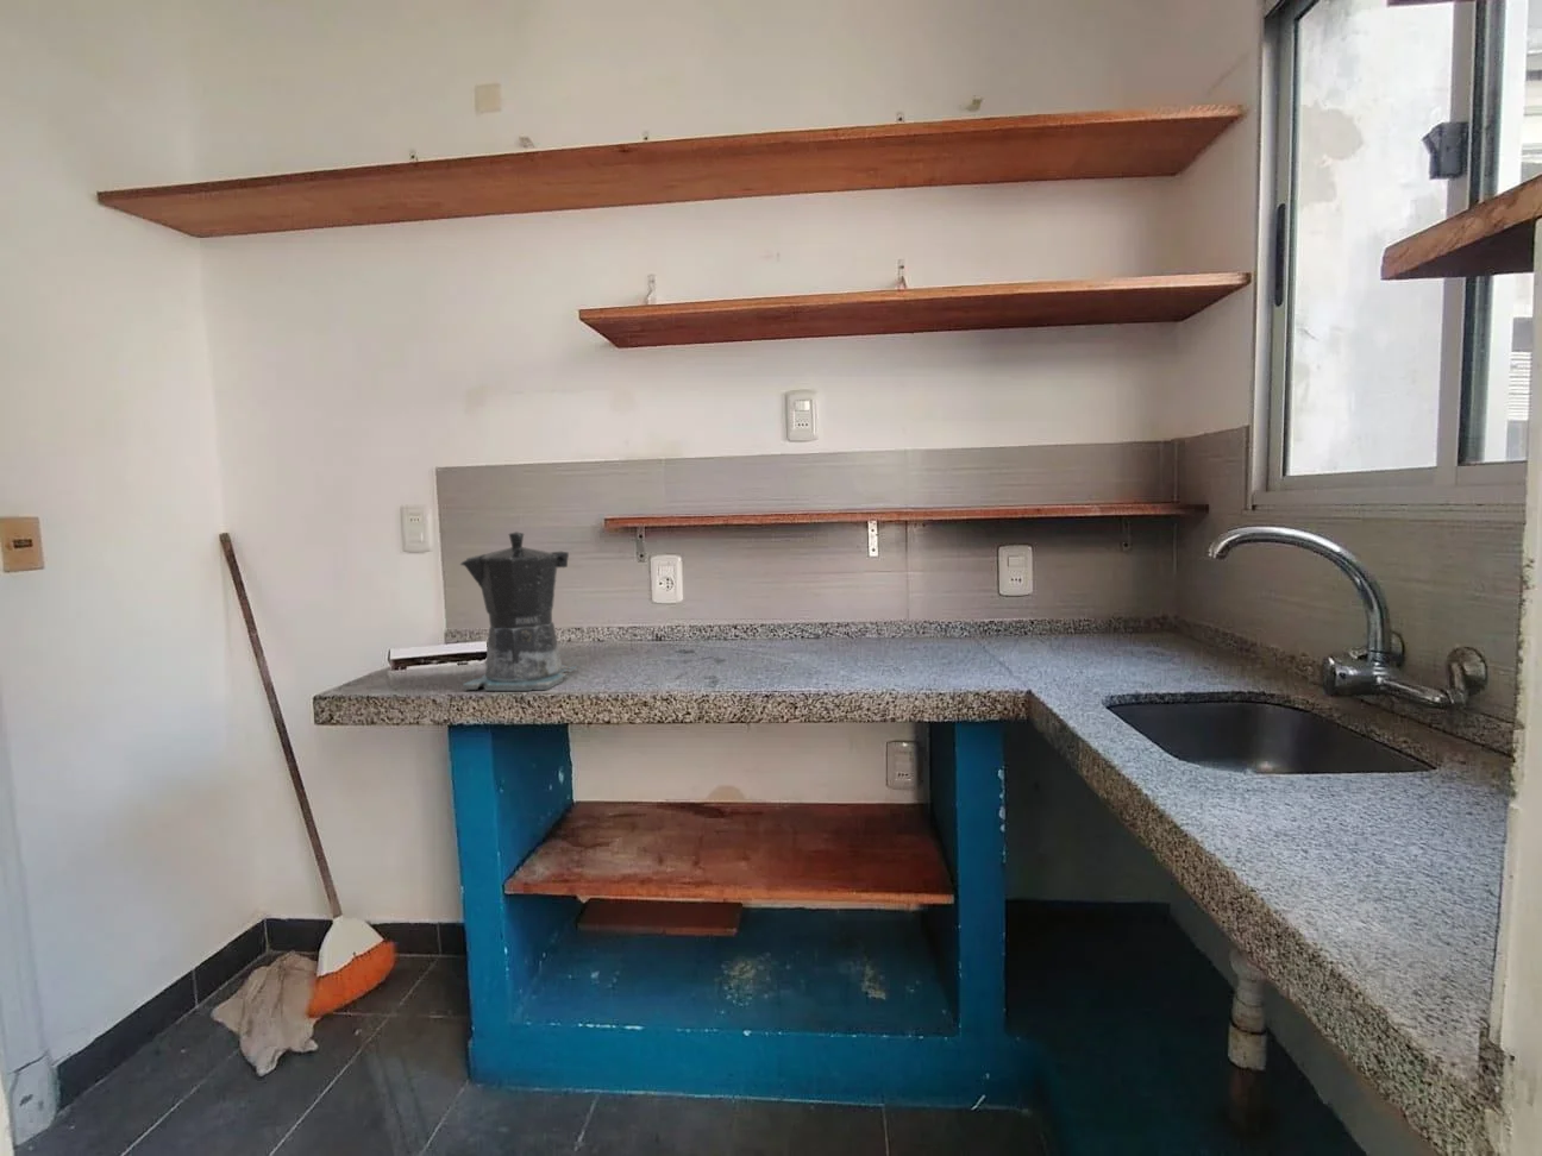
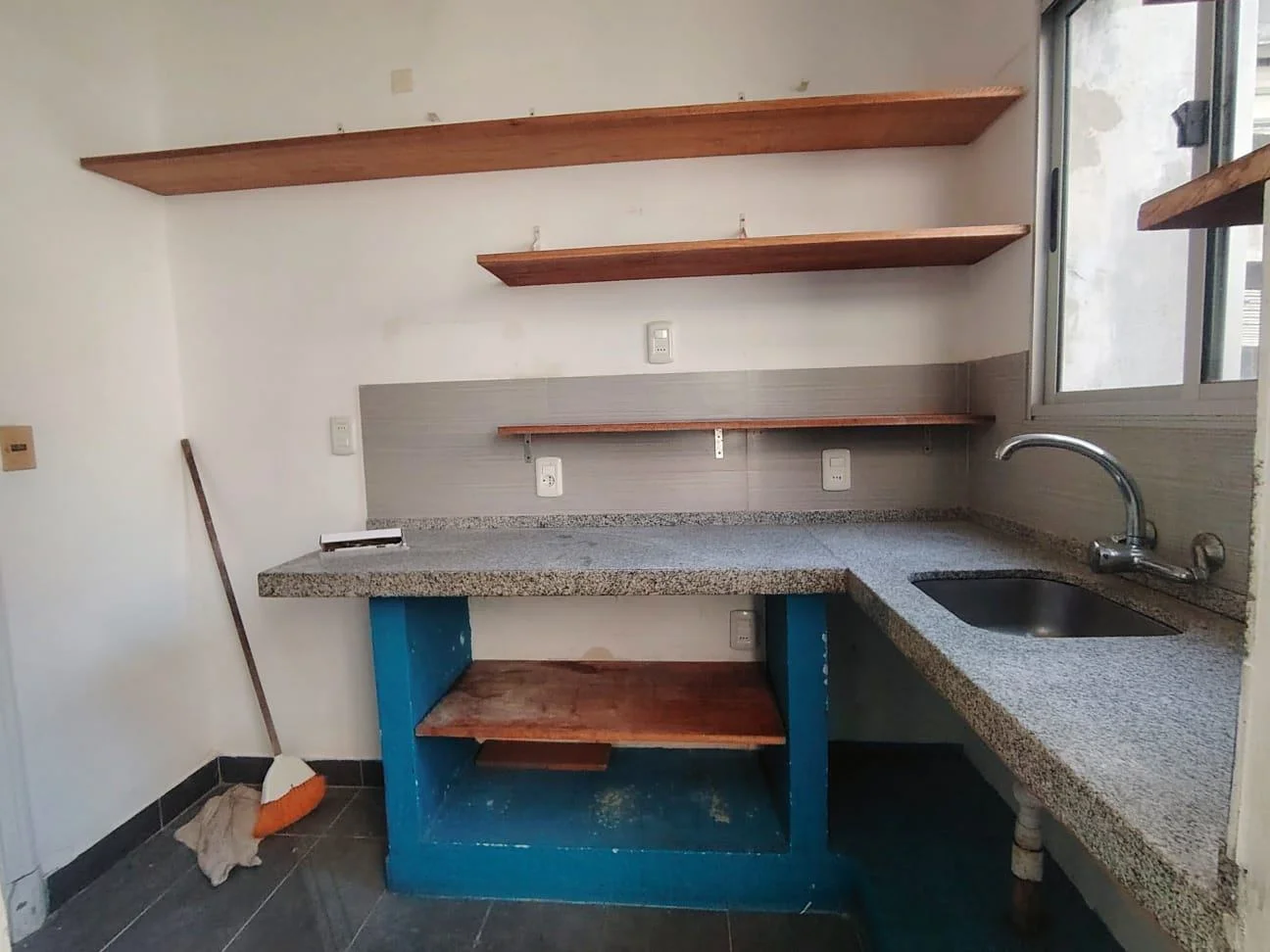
- coffee maker (521, 607)
